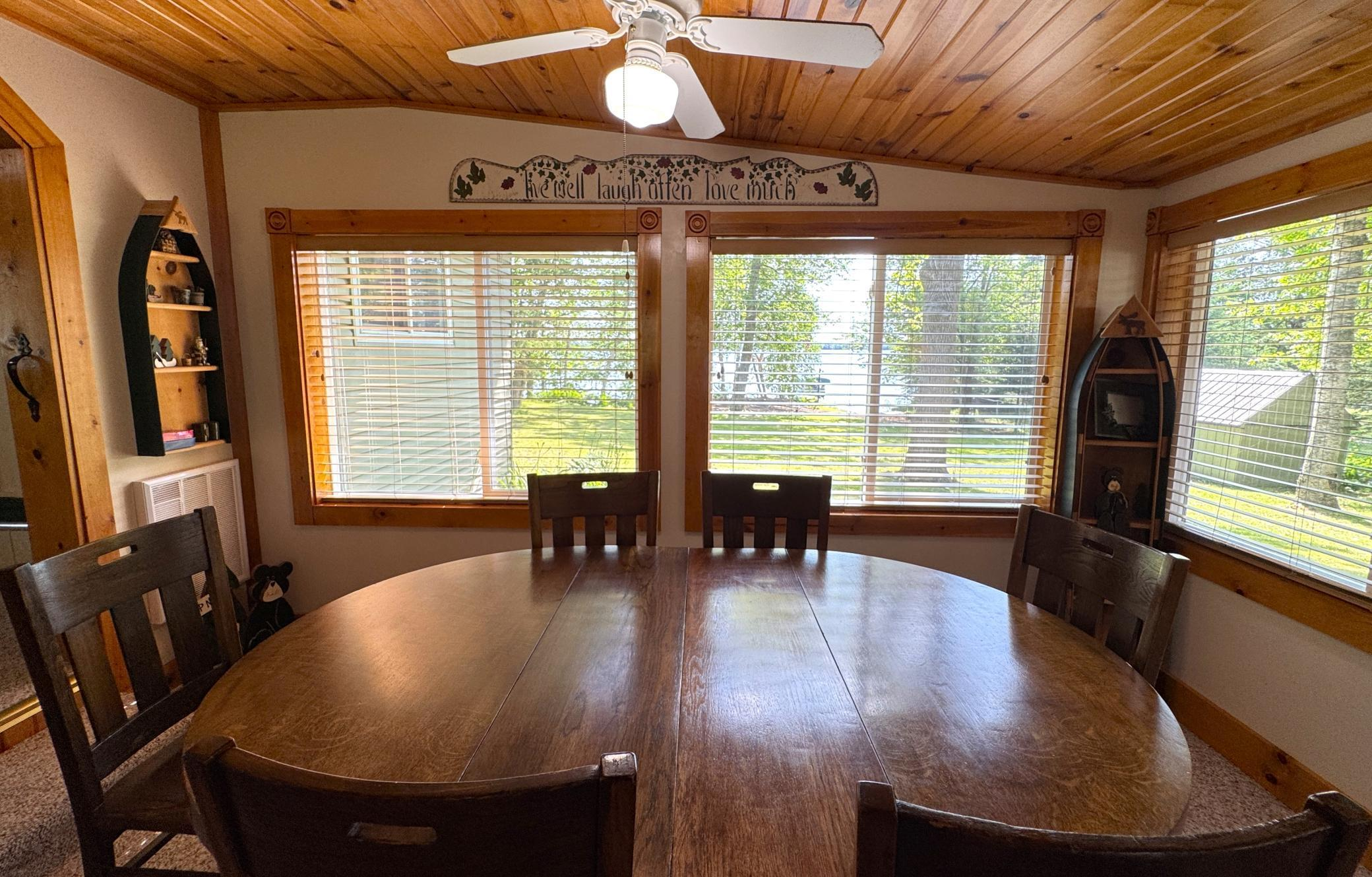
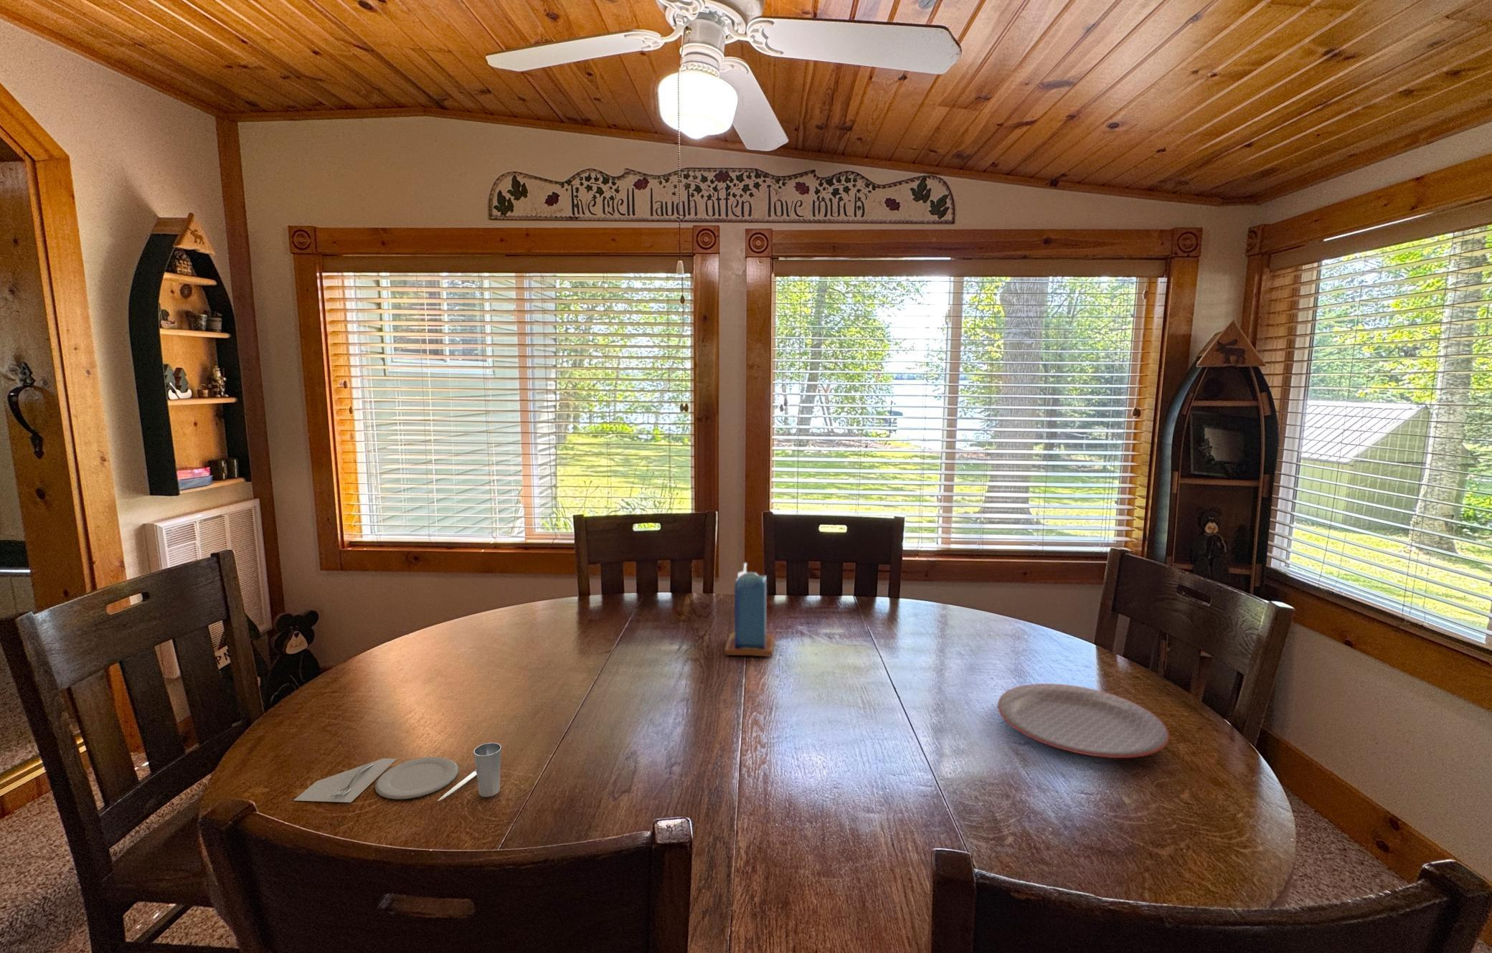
+ plate (1079, 722)
+ placemat (415, 758)
+ candle (749, 606)
